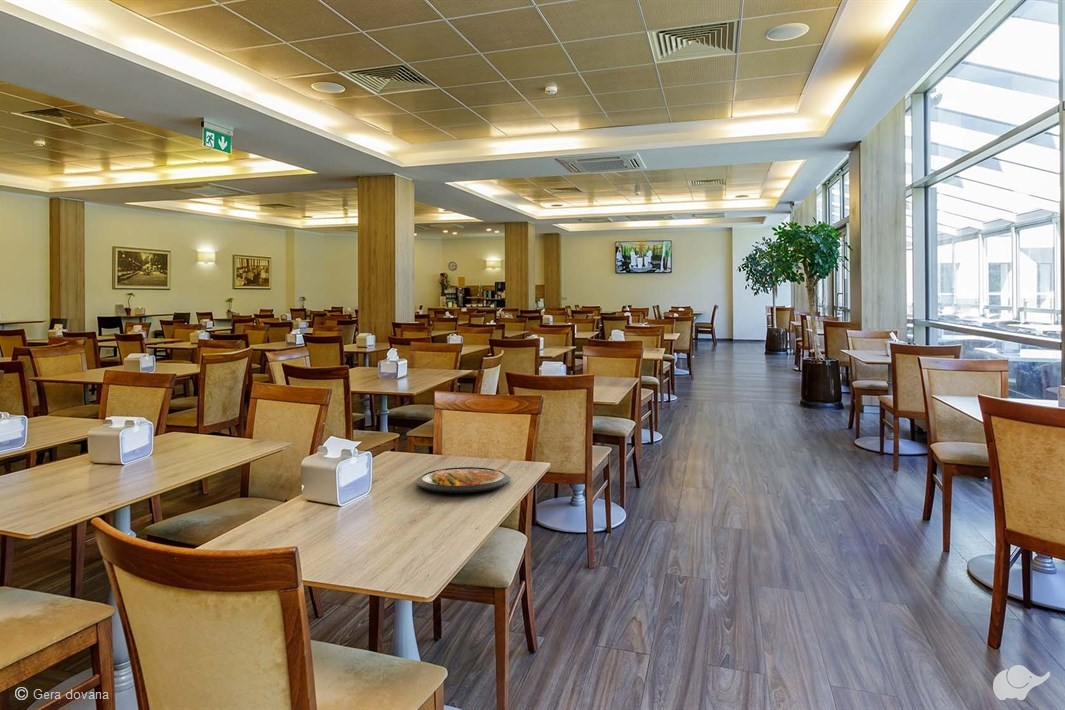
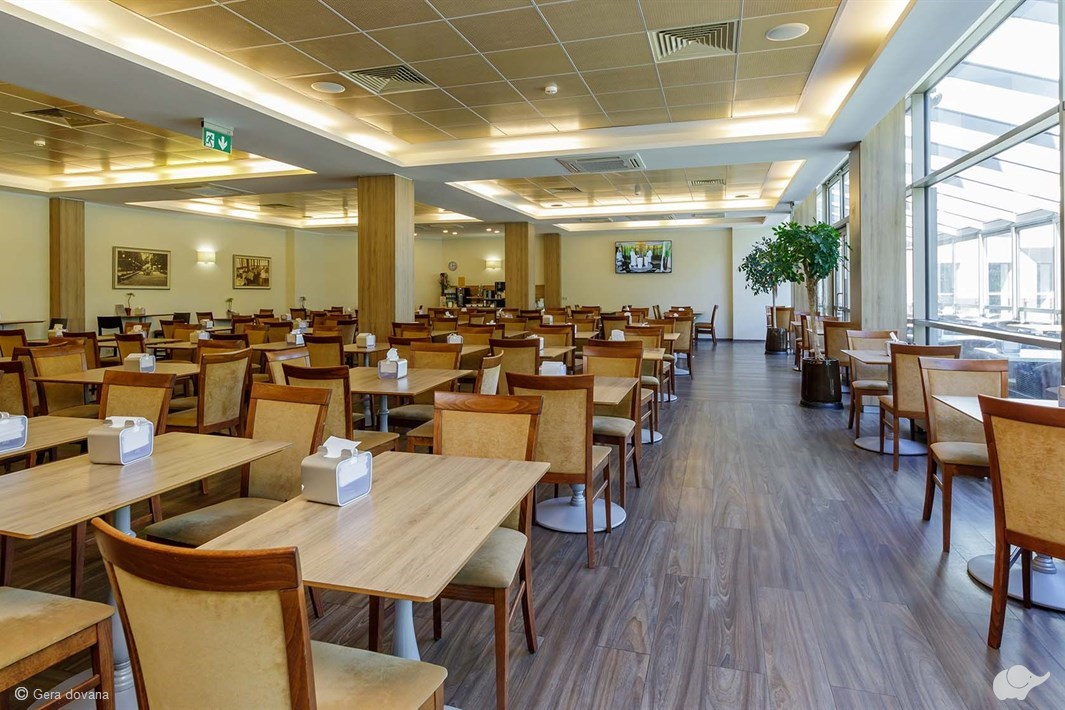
- dish (463, 476)
